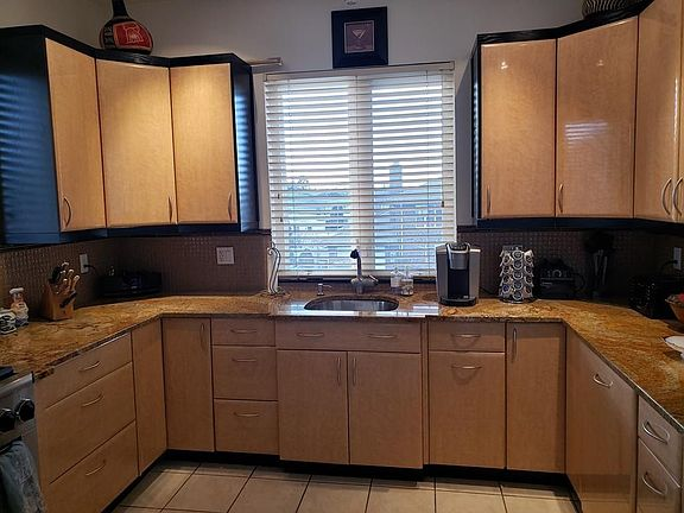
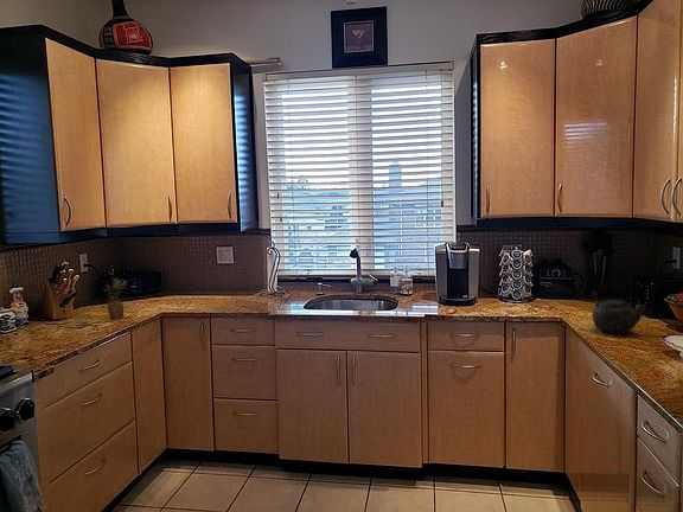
+ fruit (116, 297)
+ teapot (618, 316)
